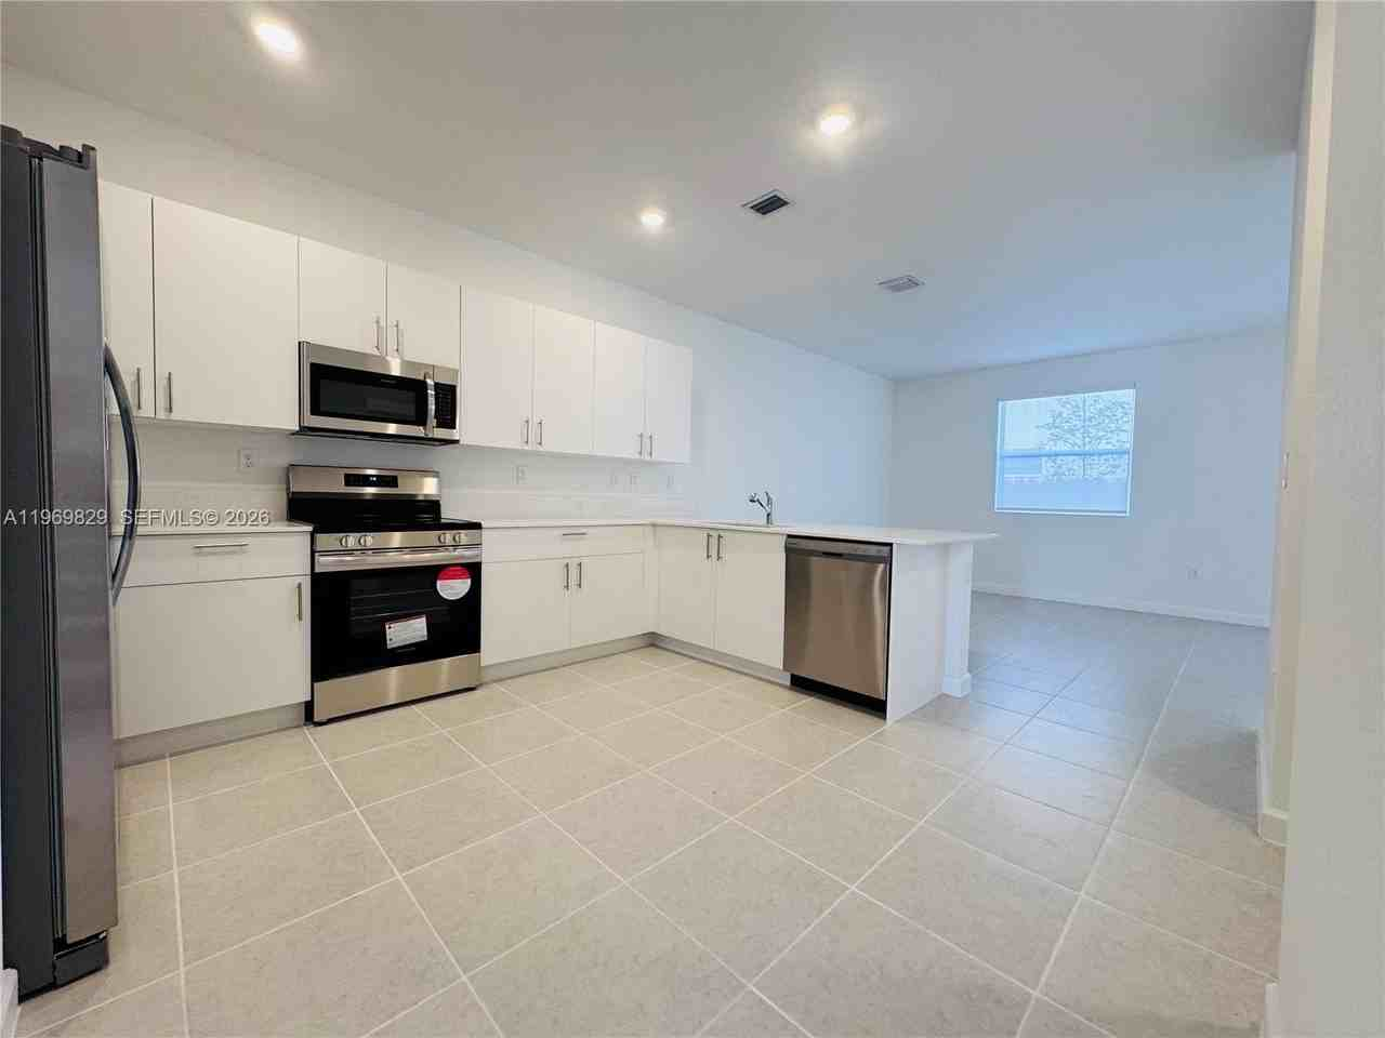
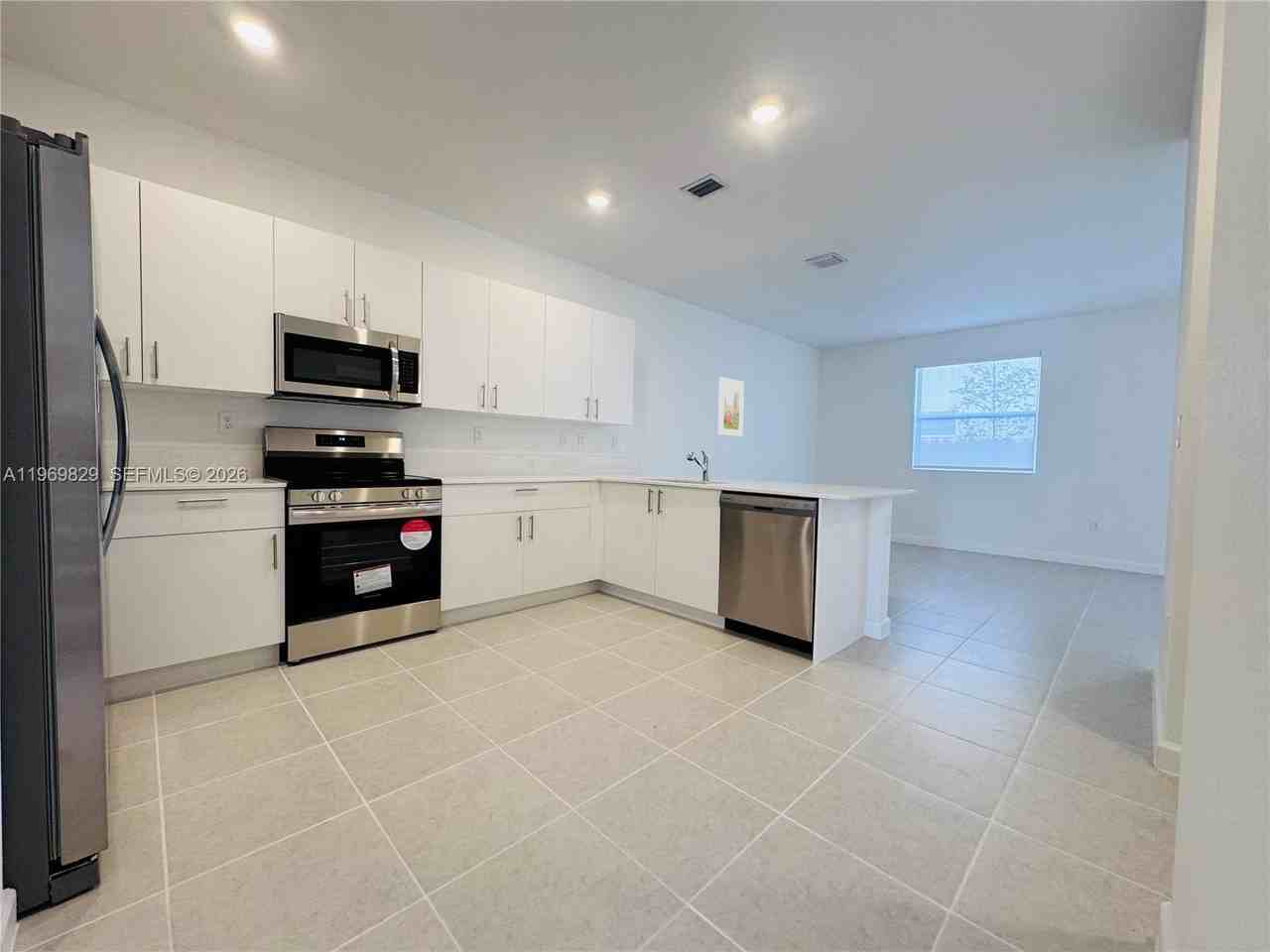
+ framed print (731, 408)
